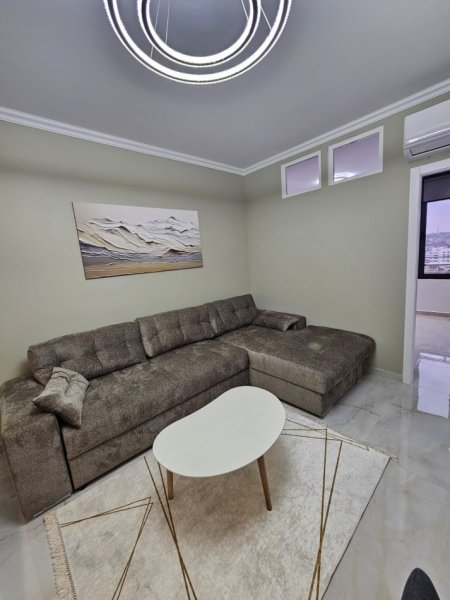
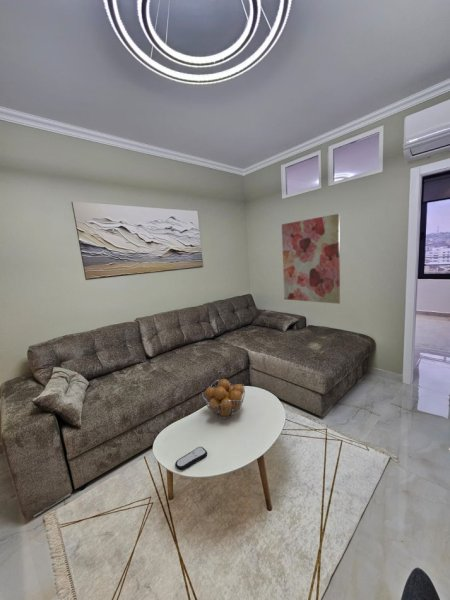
+ fruit basket (224, 398)
+ wall art (309, 261)
+ remote control (191, 458)
